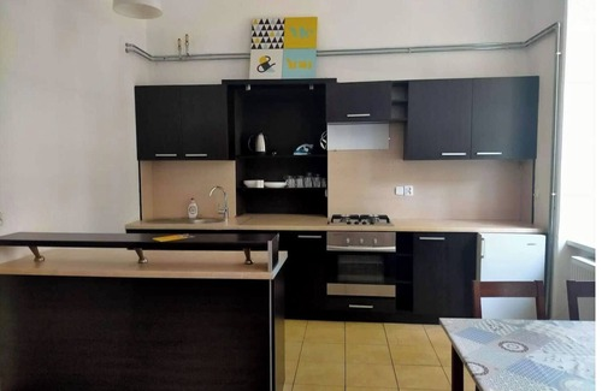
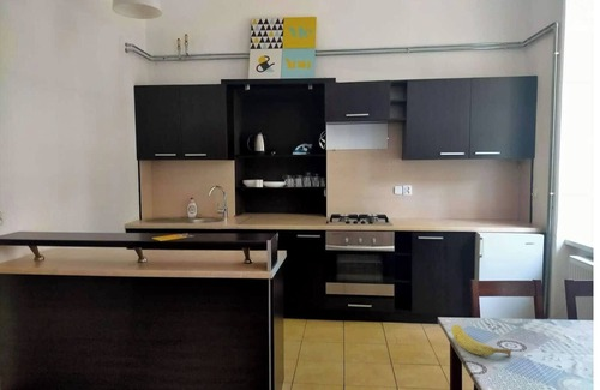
+ fruit (479, 342)
